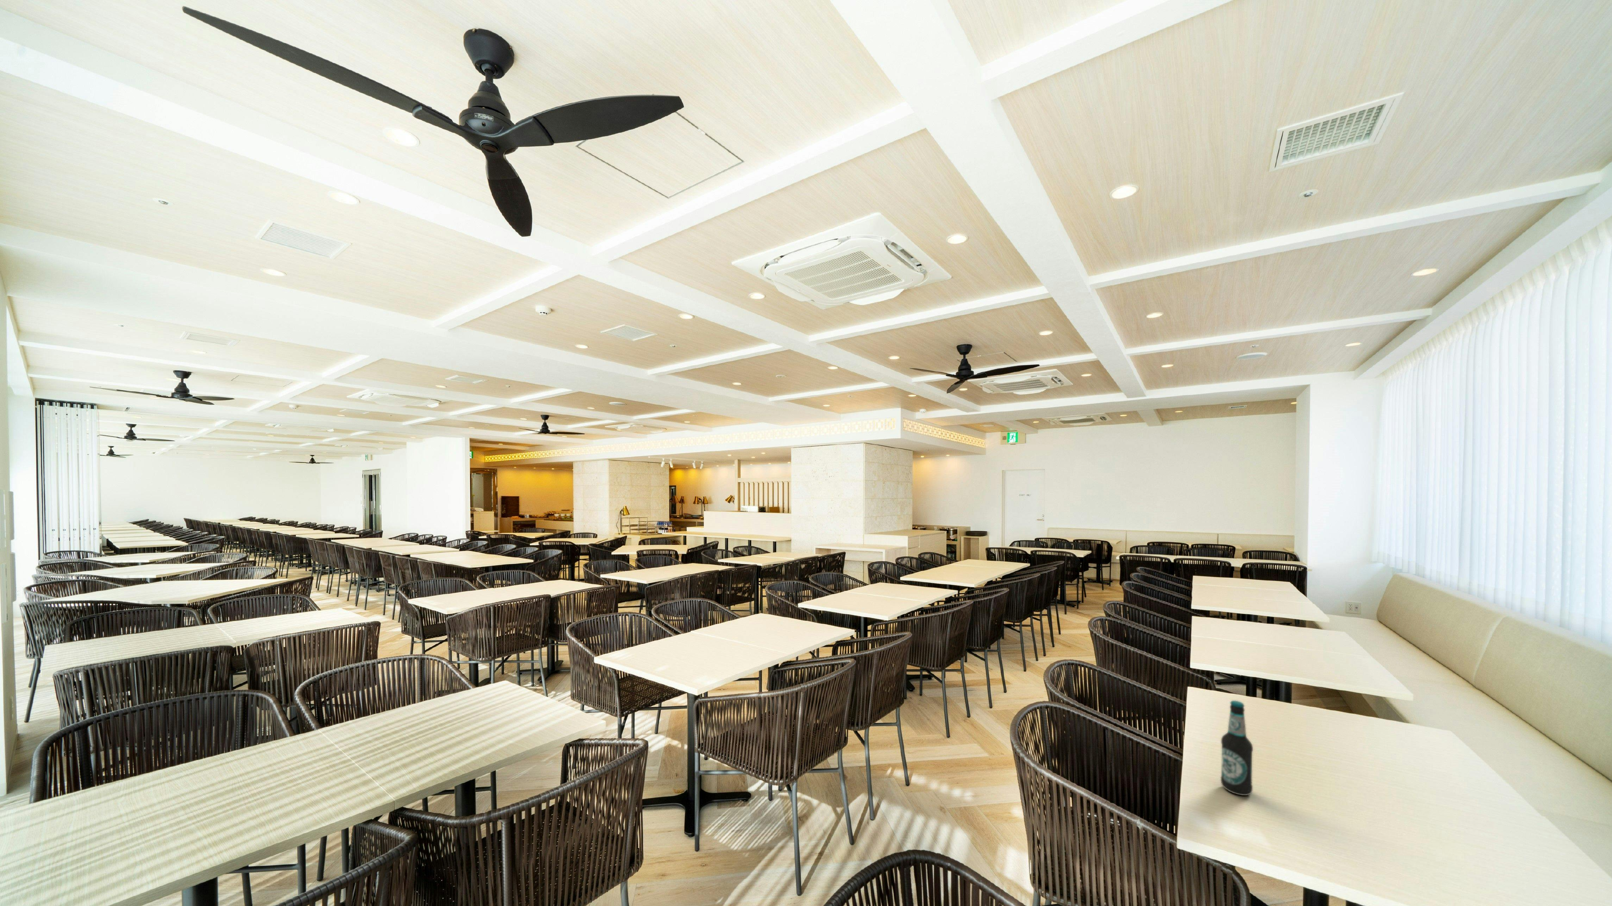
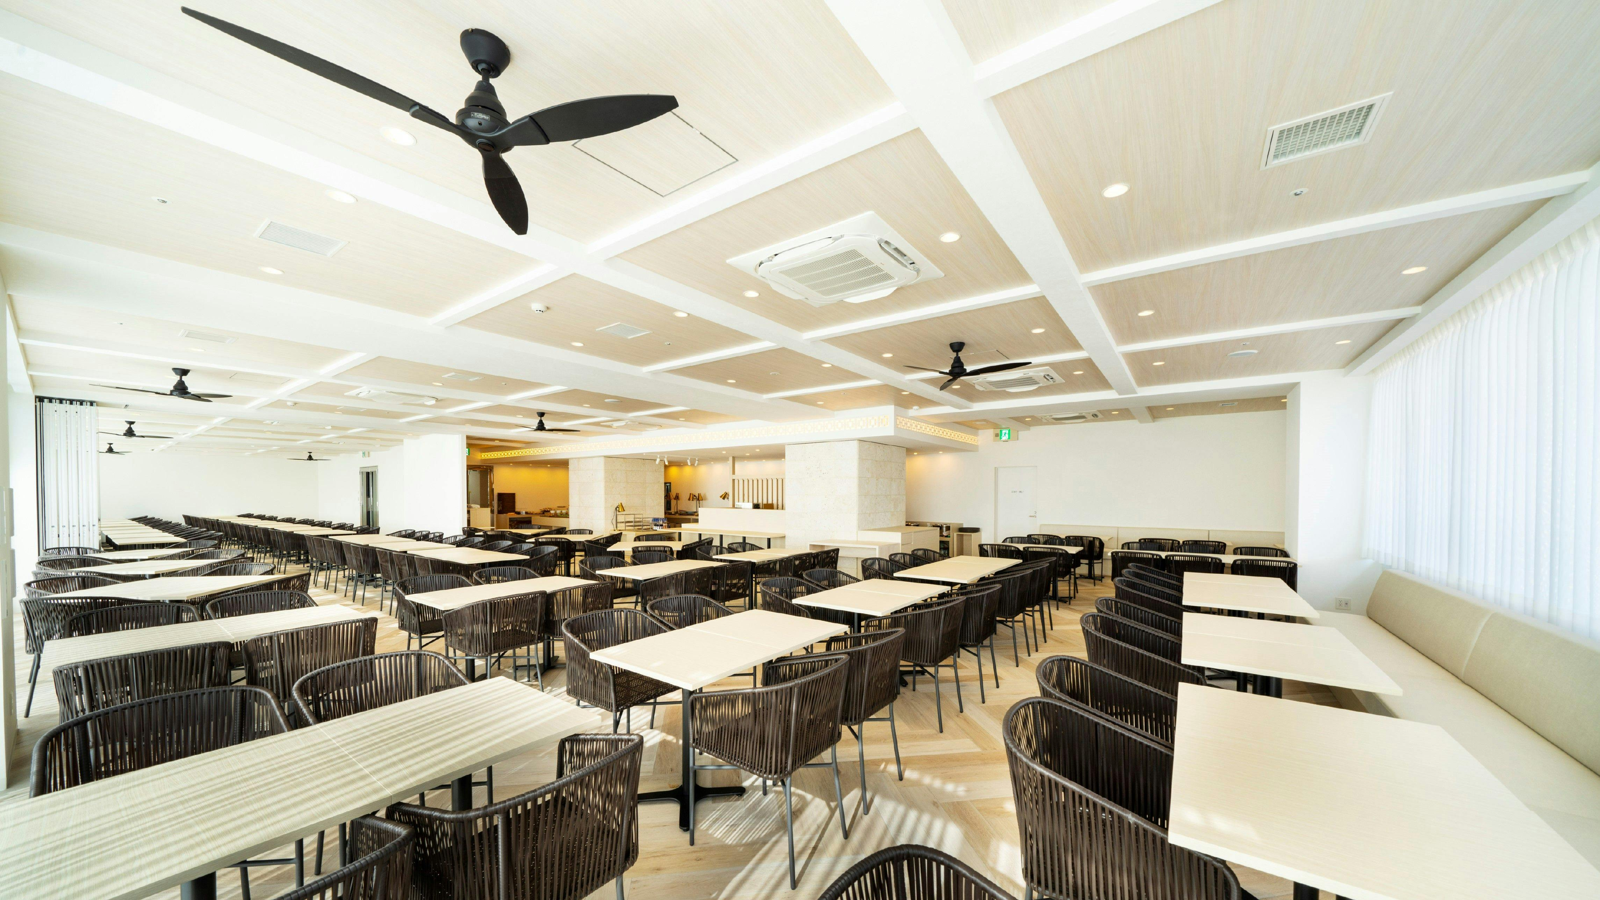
- bottle (1237, 746)
